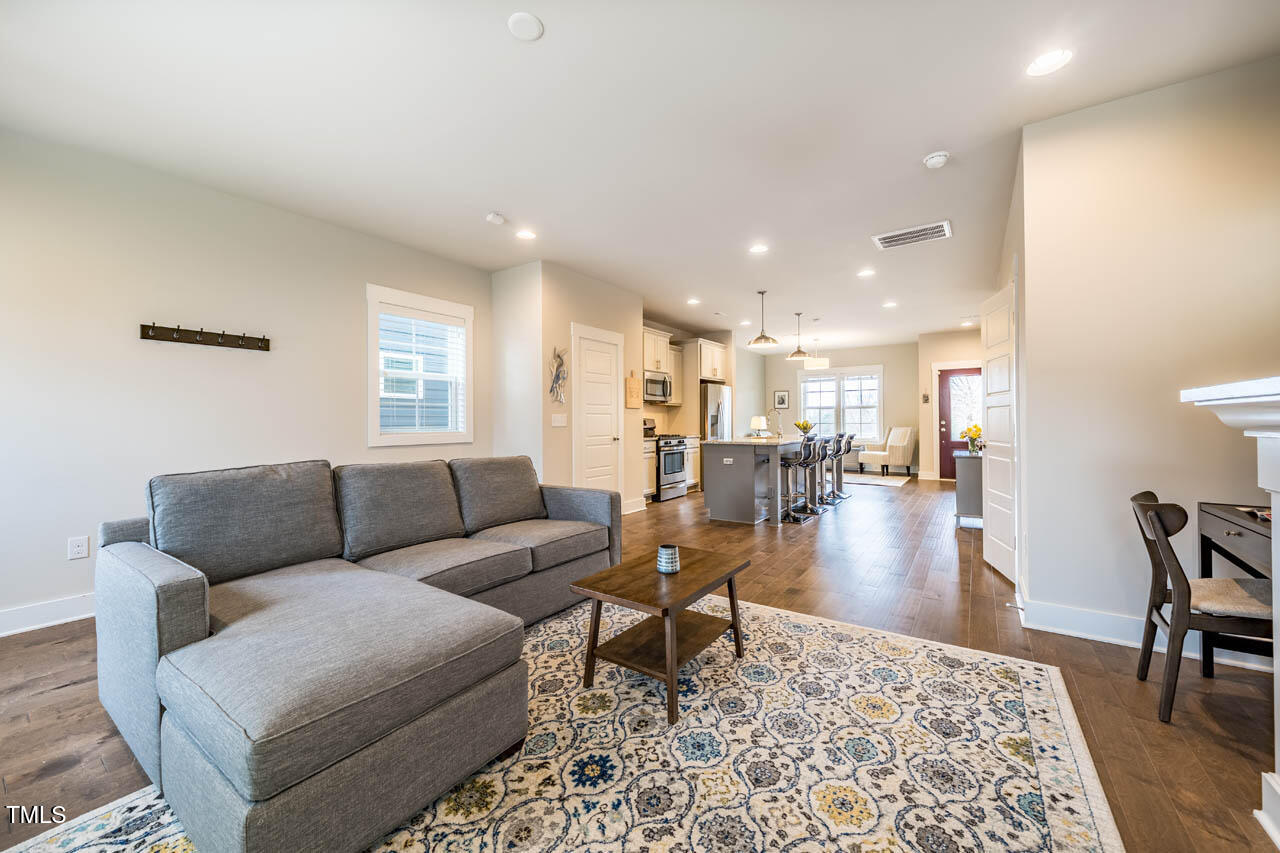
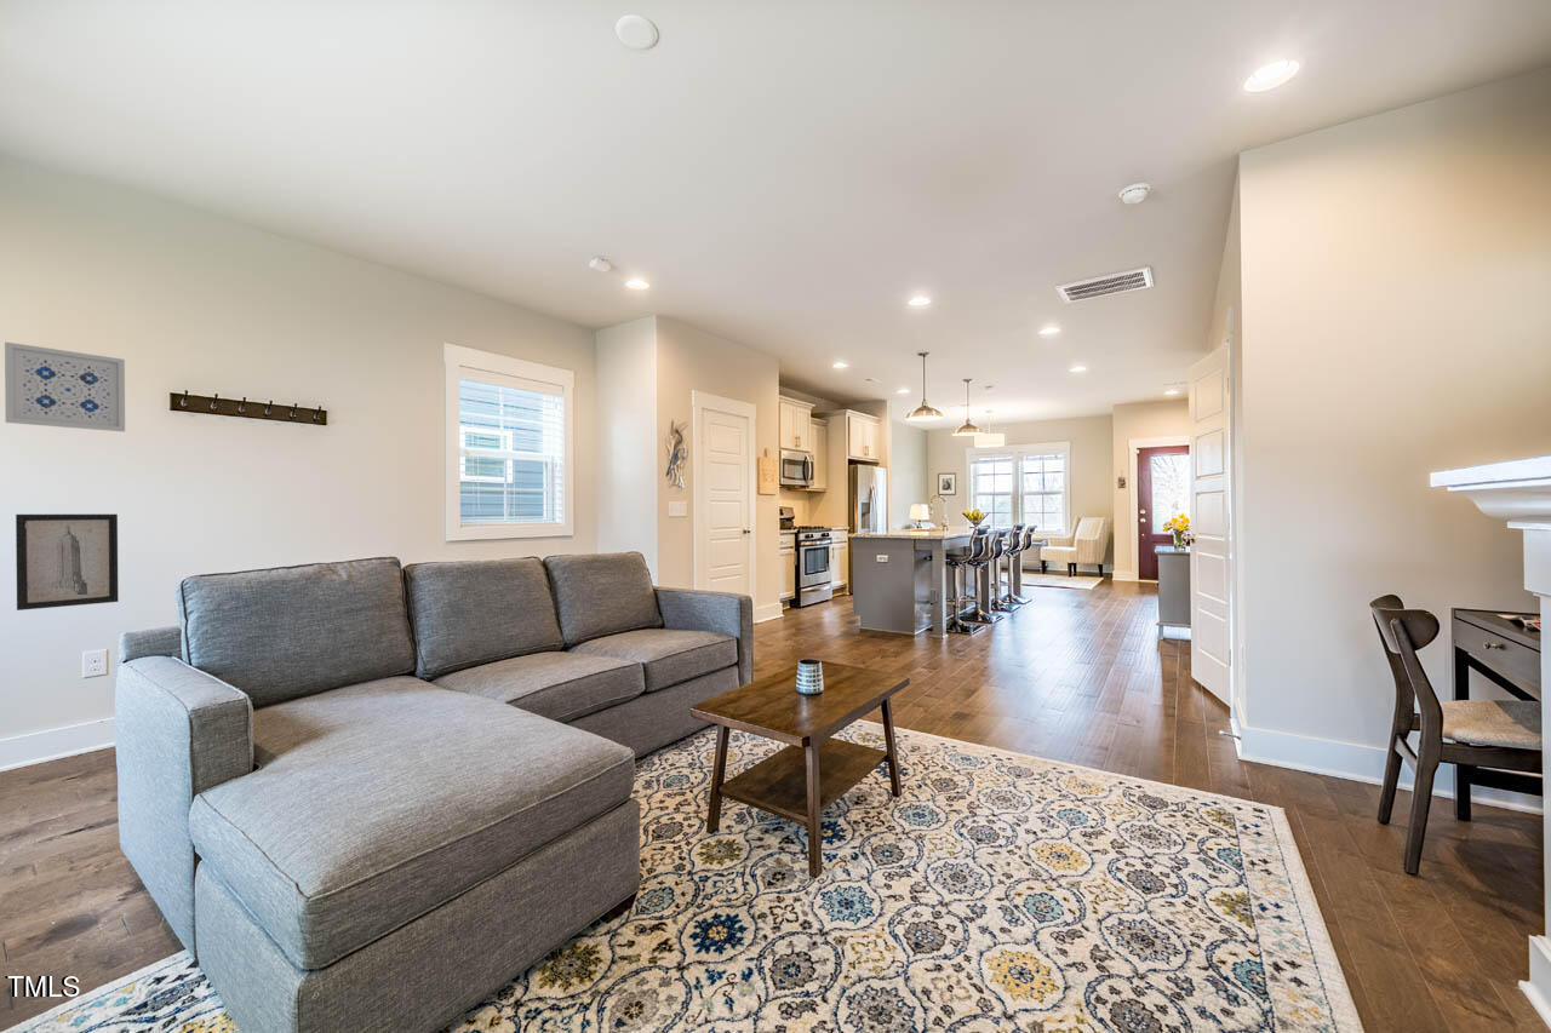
+ wall art (69, 559)
+ wall art (68, 389)
